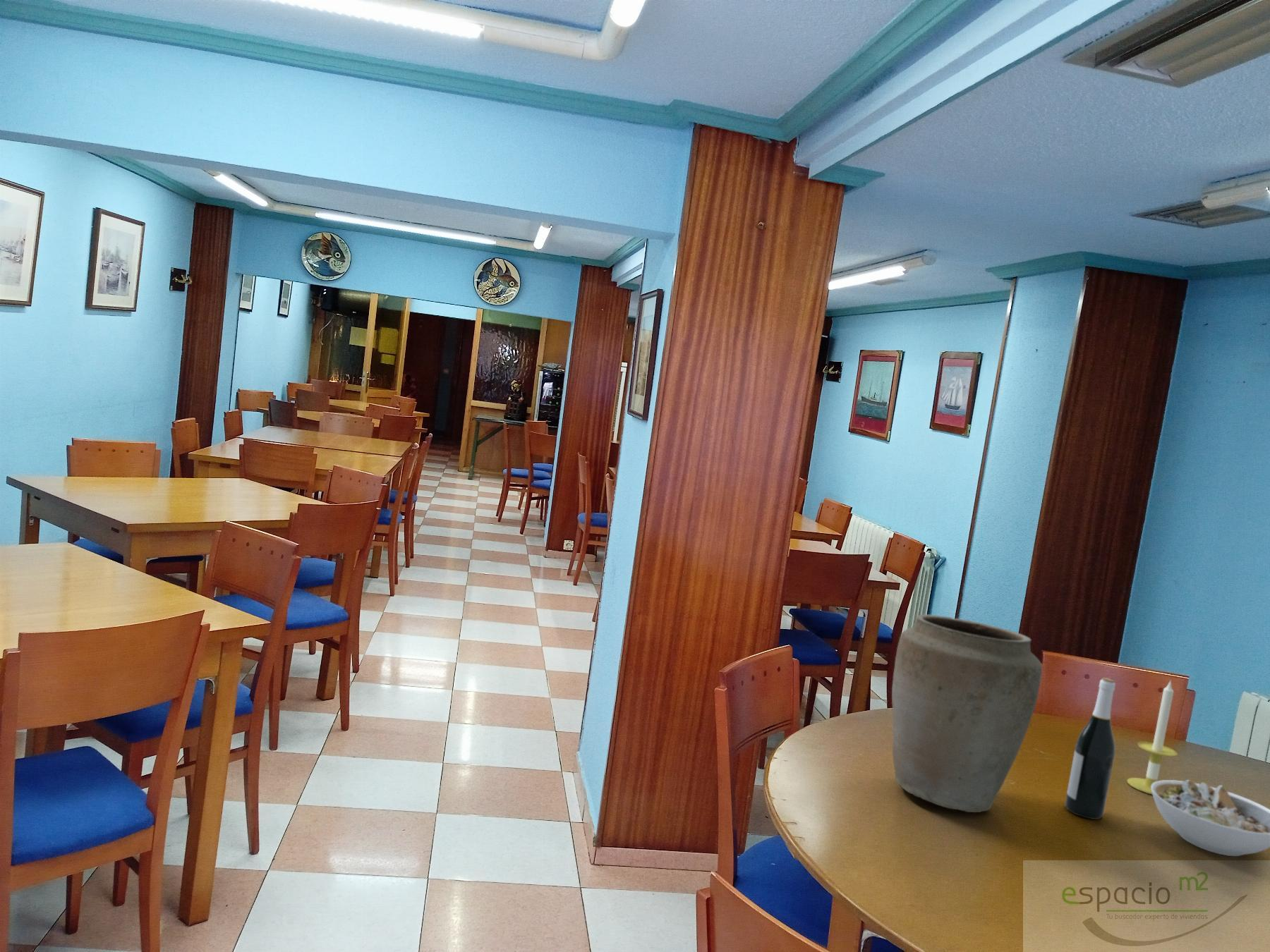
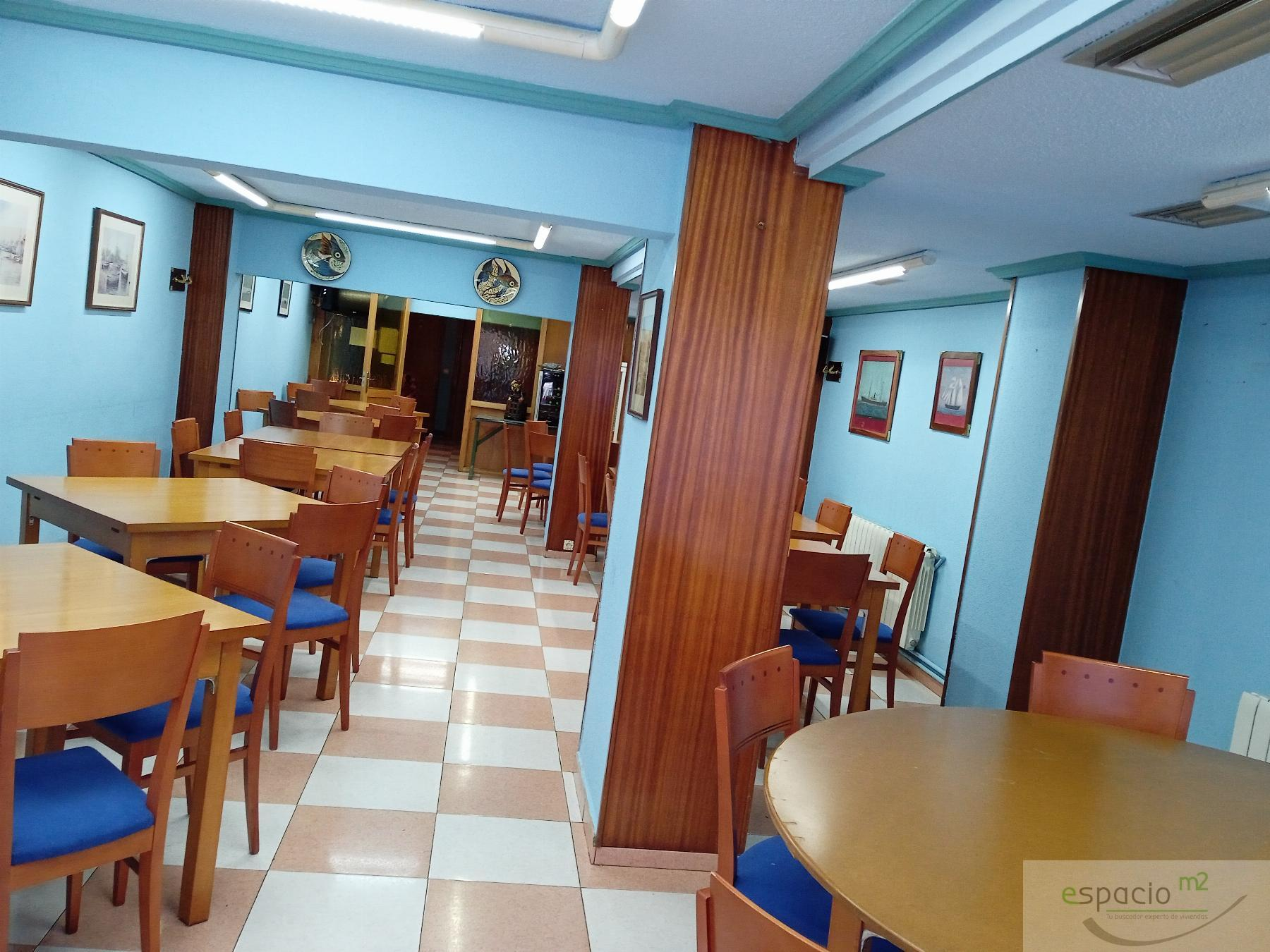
- bowl (1215, 818)
- candle (1160, 733)
- wine bottle (1096, 745)
- vase (959, 711)
